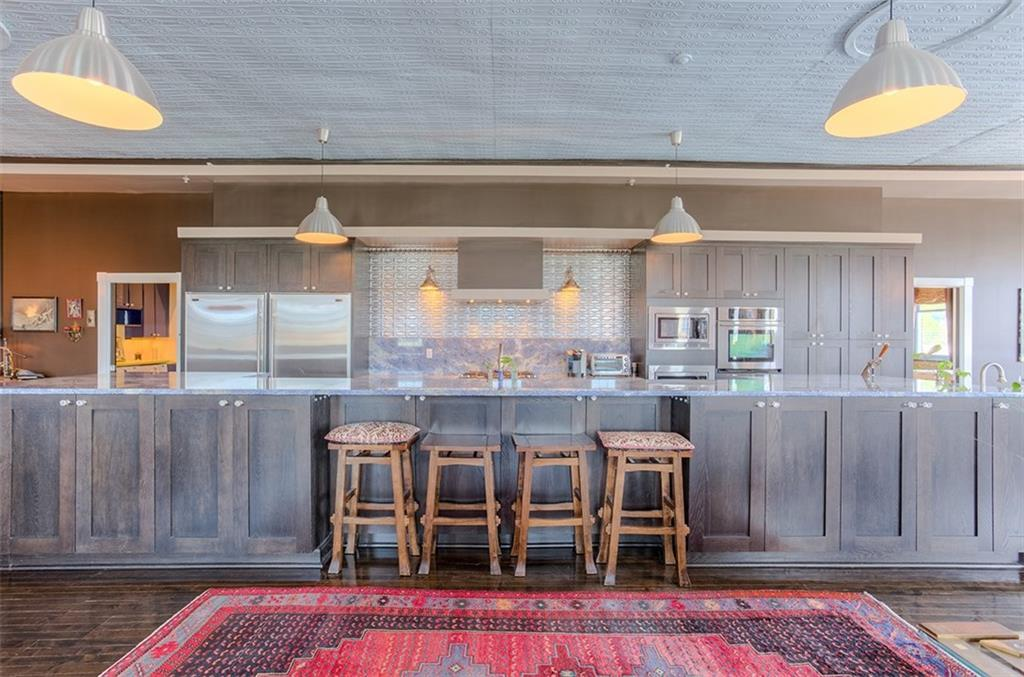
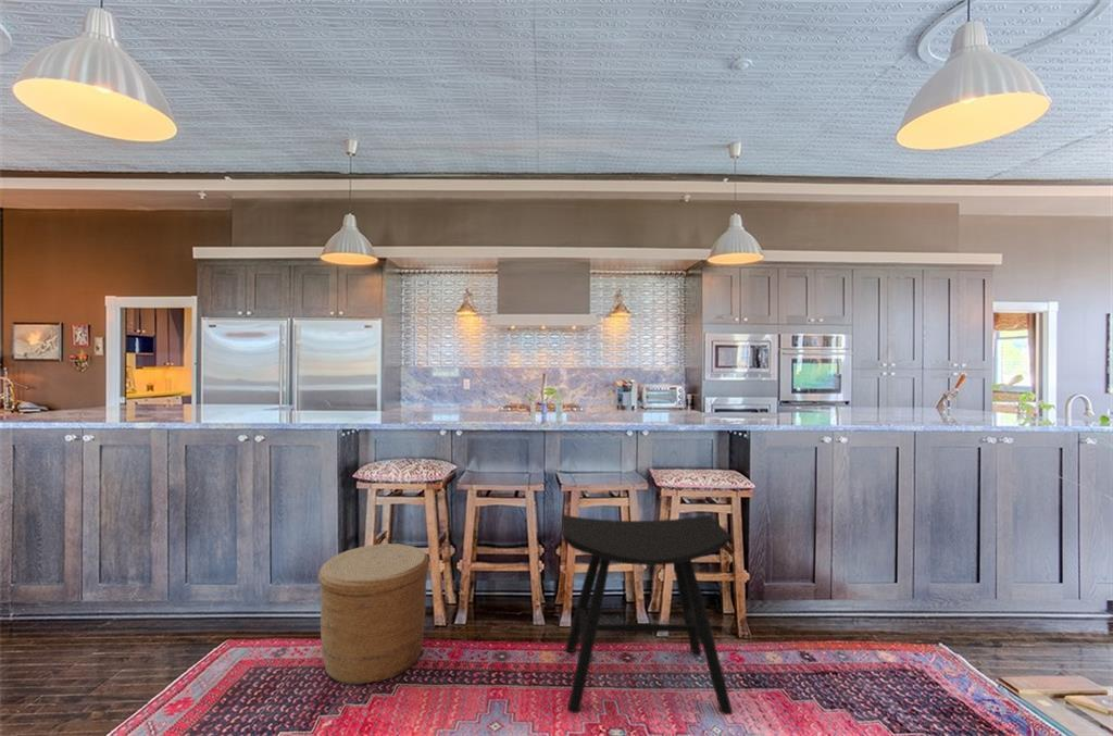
+ woven basket (375, 609)
+ stool (640, 623)
